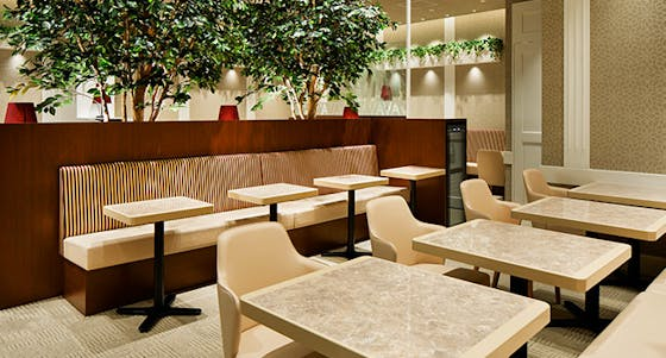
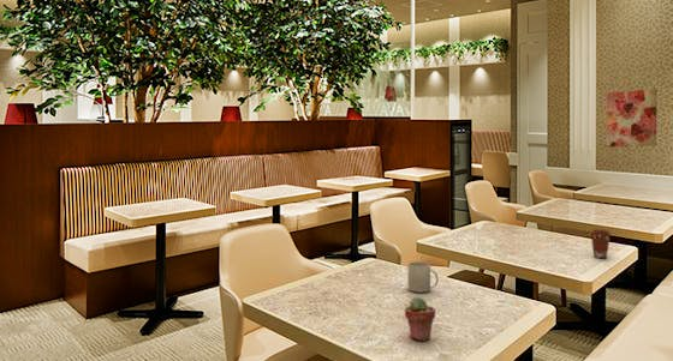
+ potted succulent (419, 317)
+ mug (423, 277)
+ coffee cup (600, 243)
+ wall art (631, 119)
